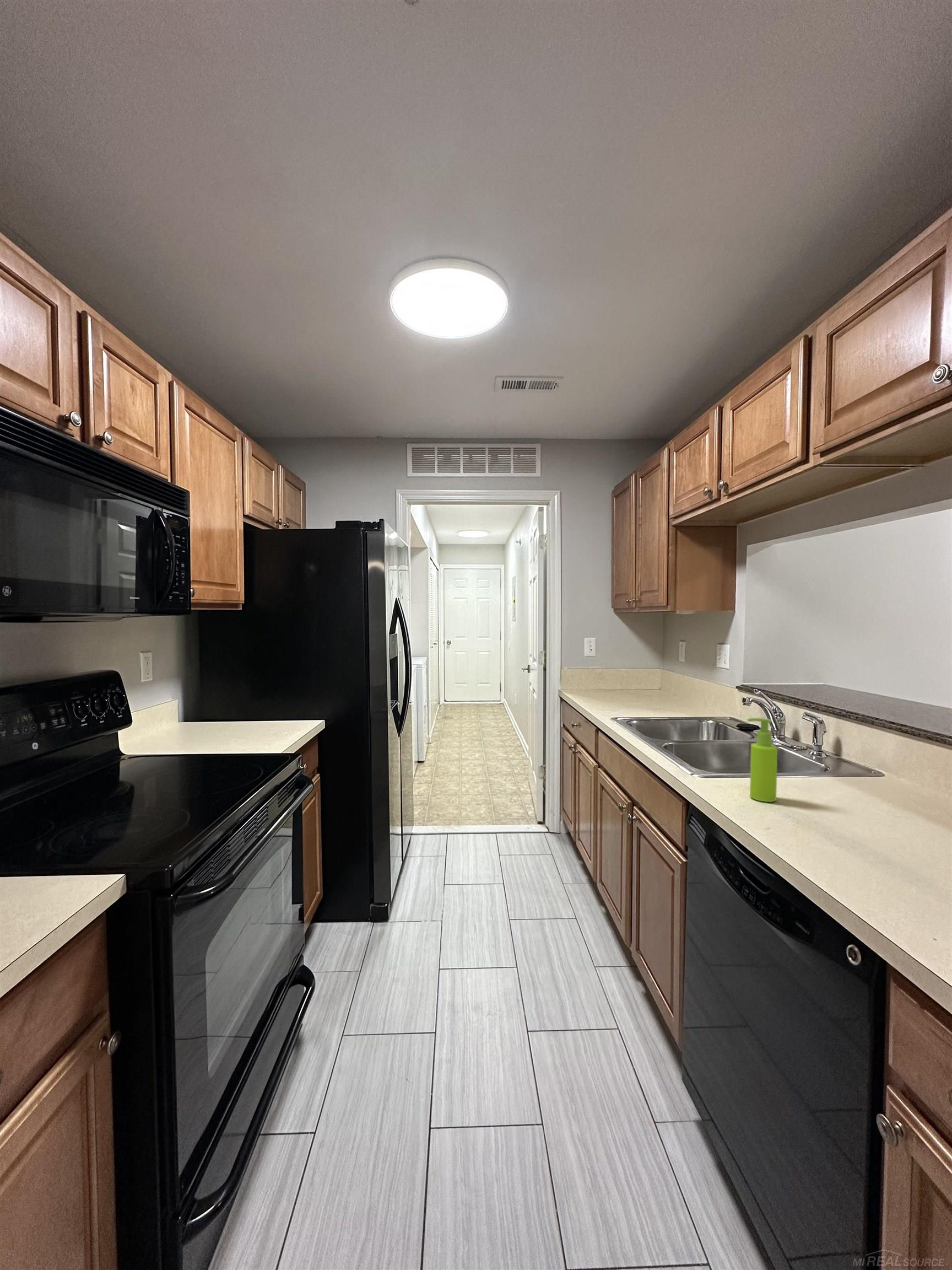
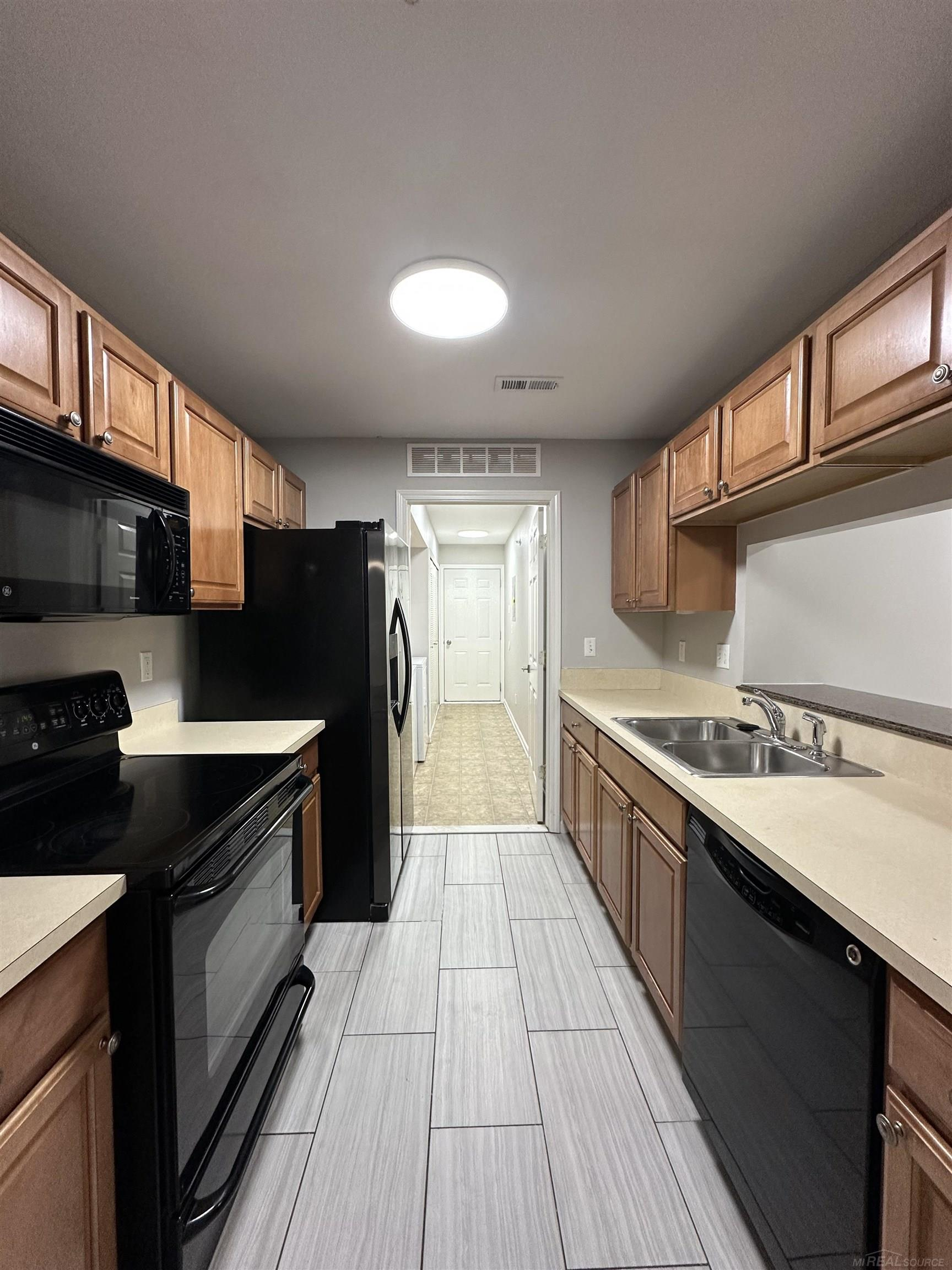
- soap dispenser (761, 758)
